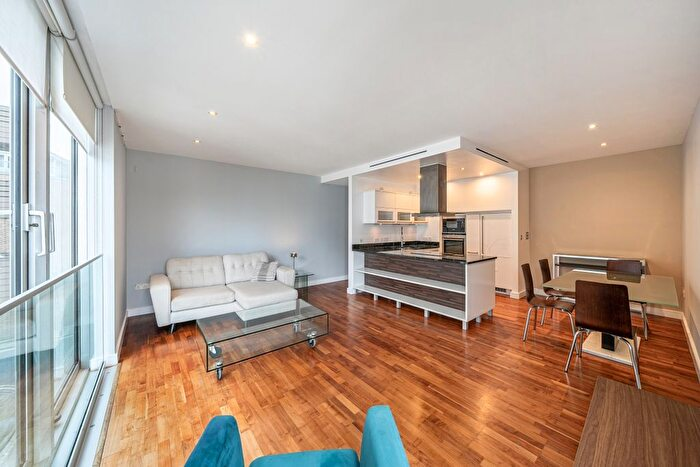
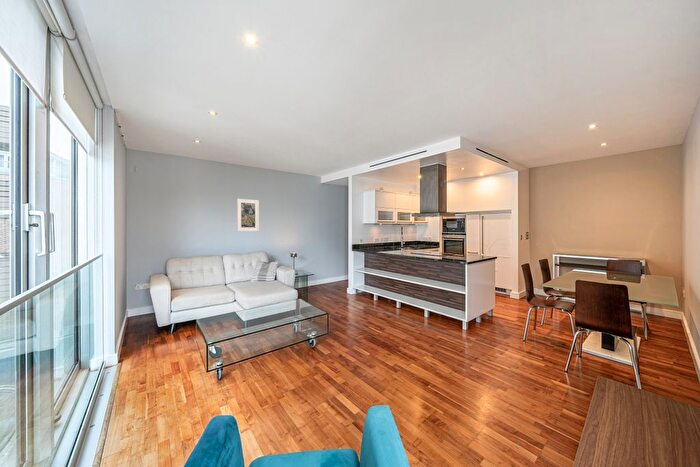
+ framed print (248, 215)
